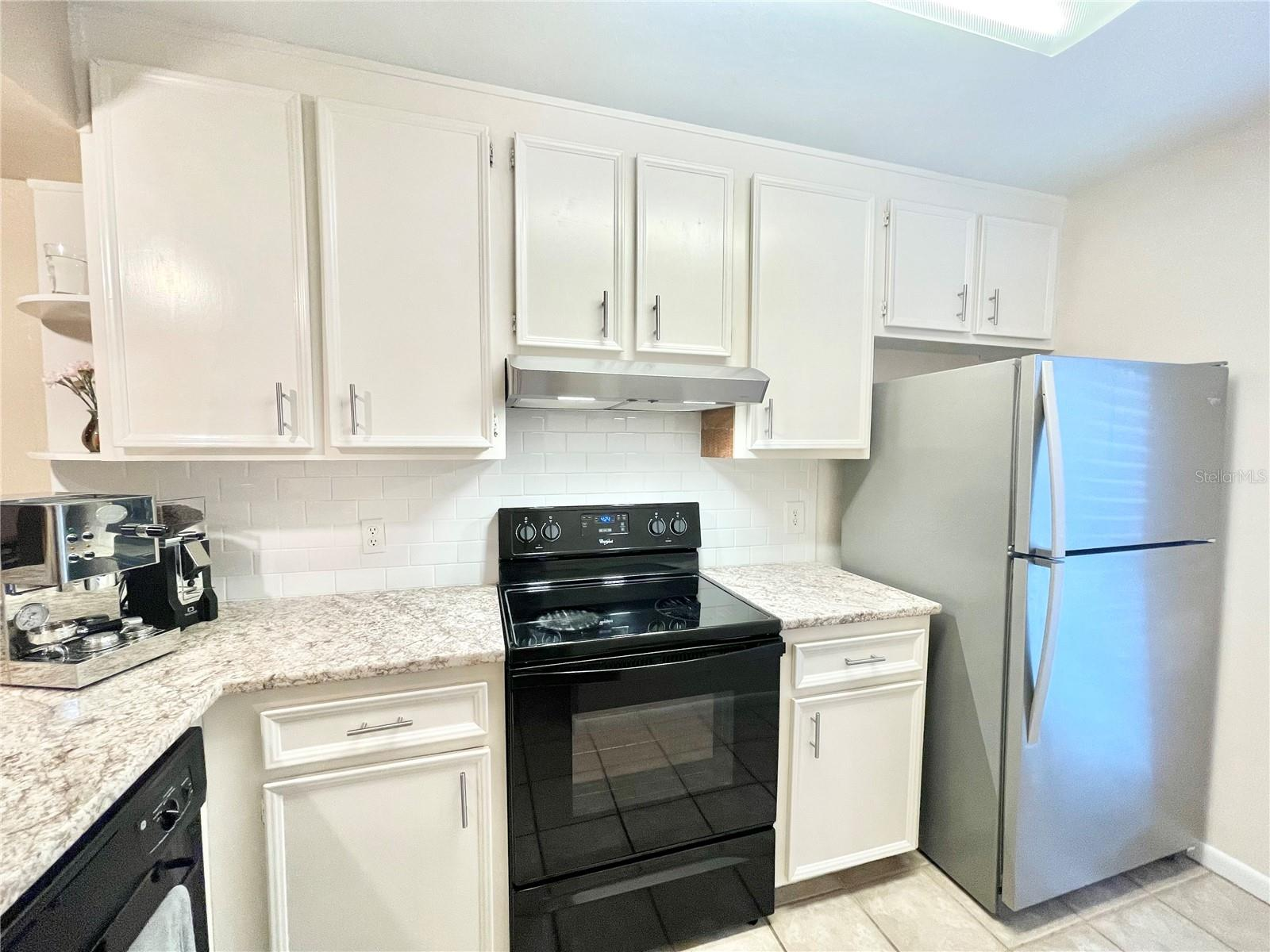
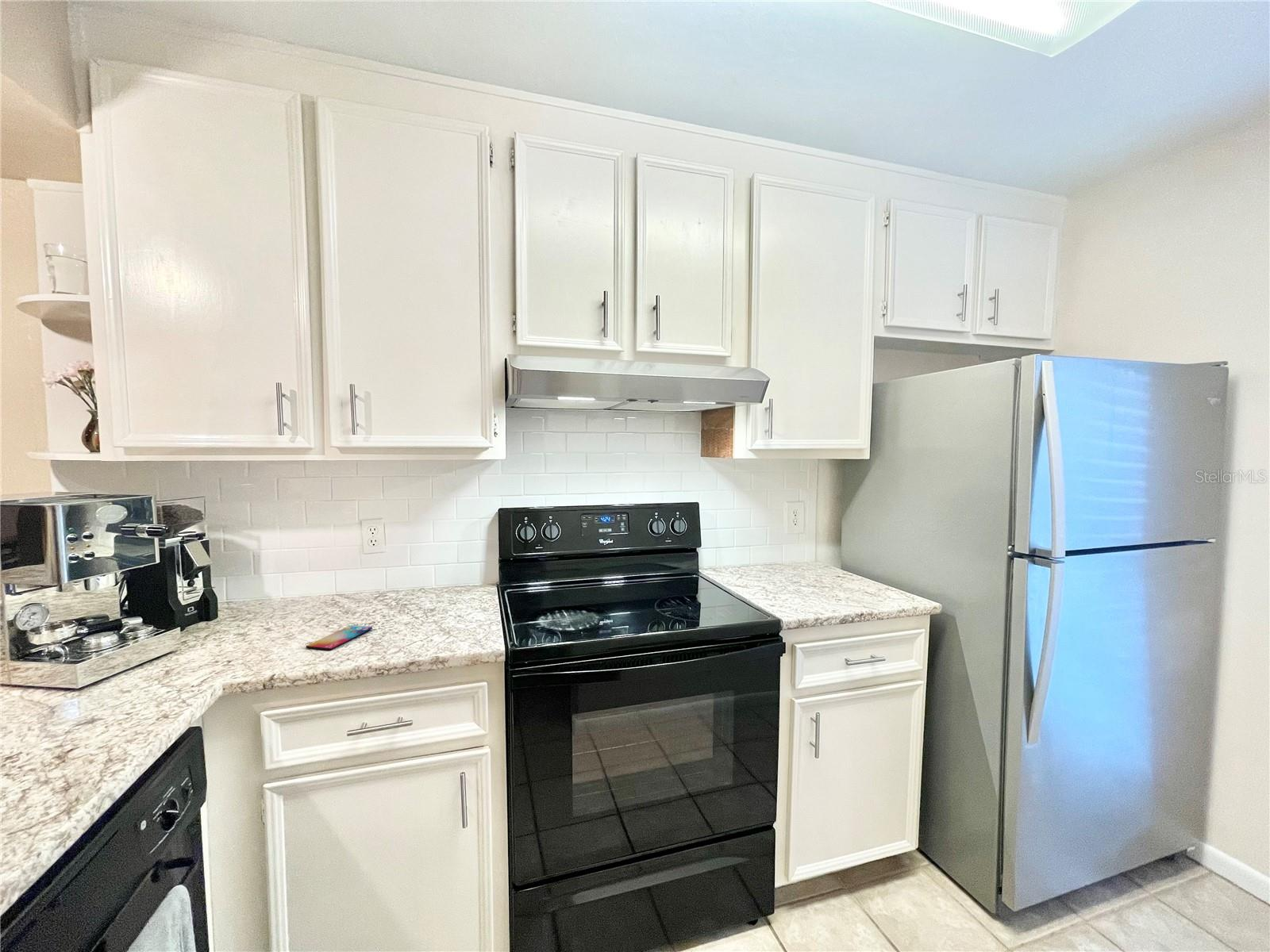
+ smartphone (341, 636)
